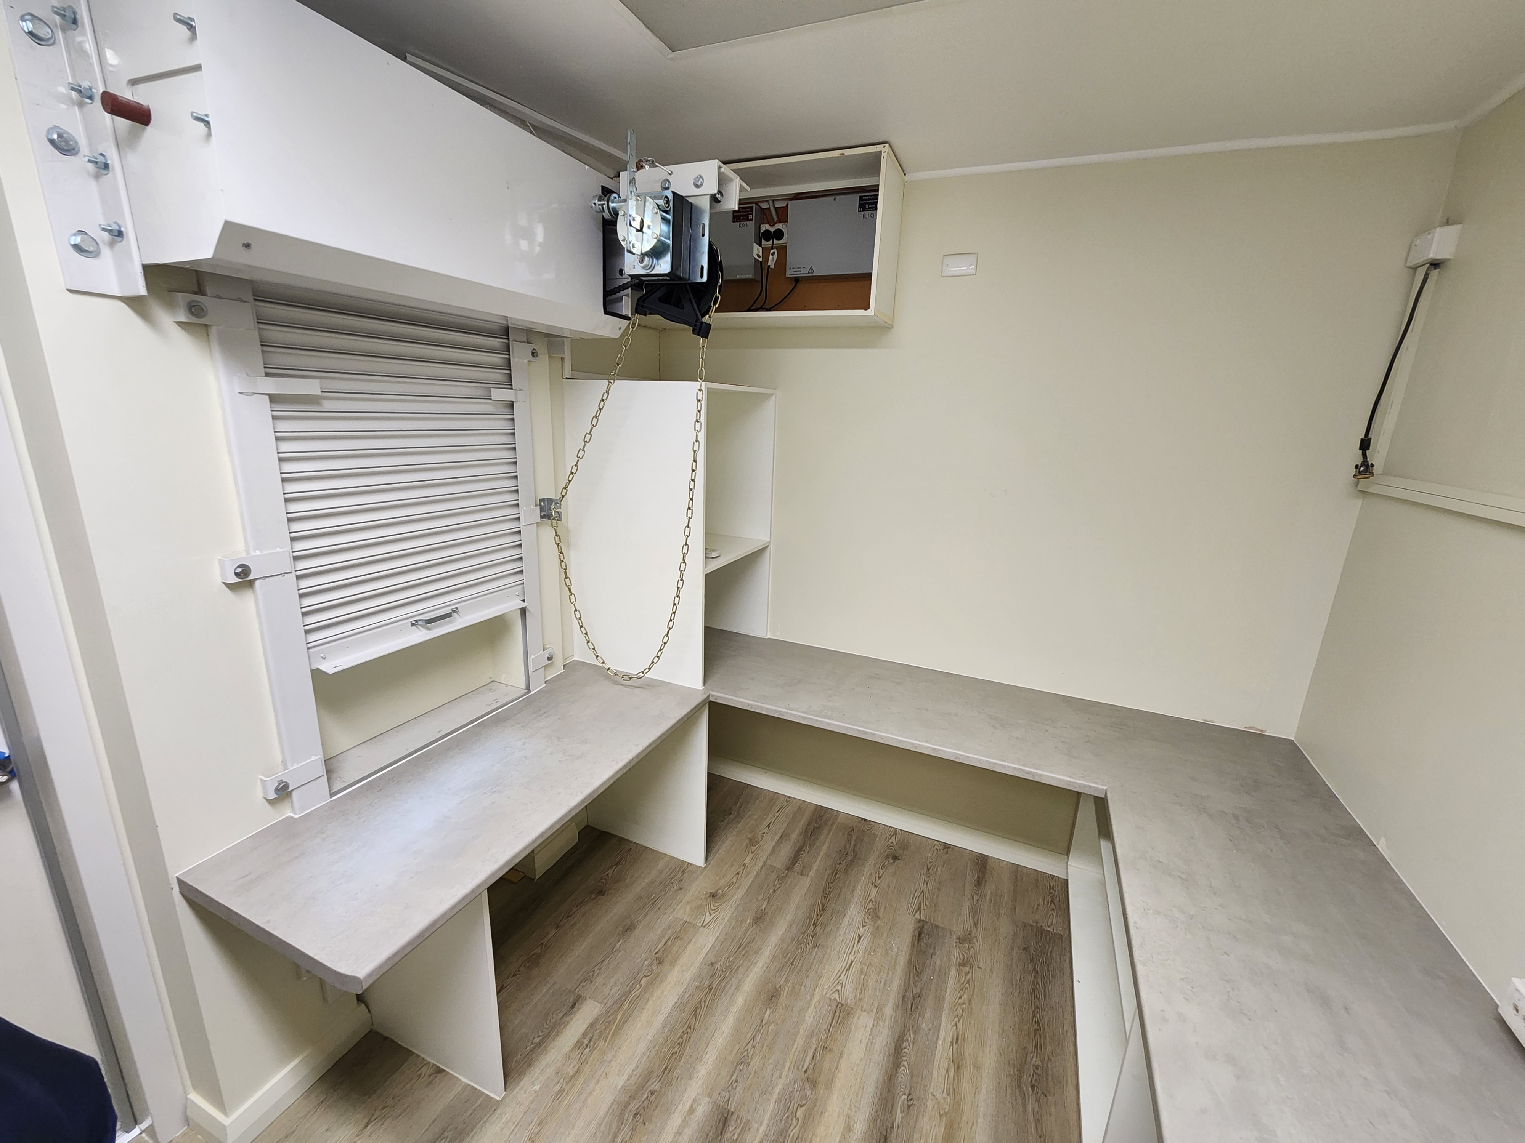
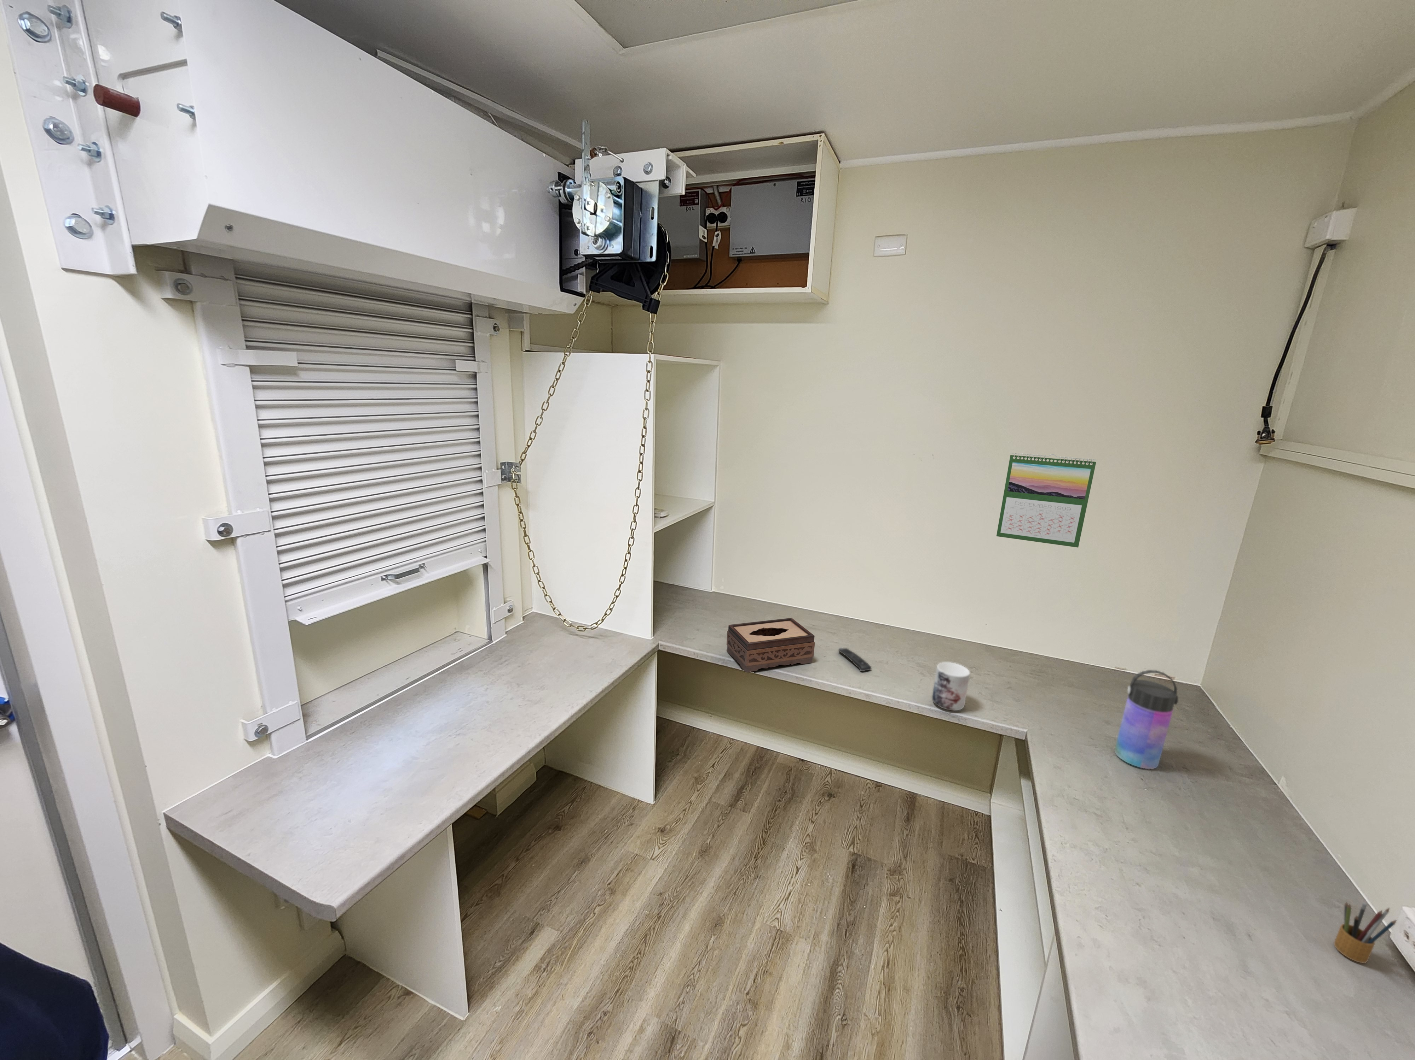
+ water bottle (1146, 716)
+ remote control (852, 658)
+ calendar (1044, 499)
+ pencil box (1359, 931)
+ tissue box (770, 644)
+ mug (947, 685)
